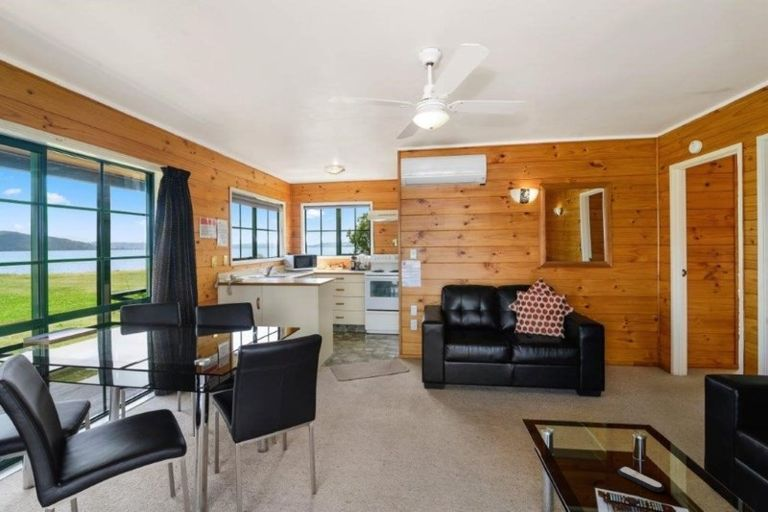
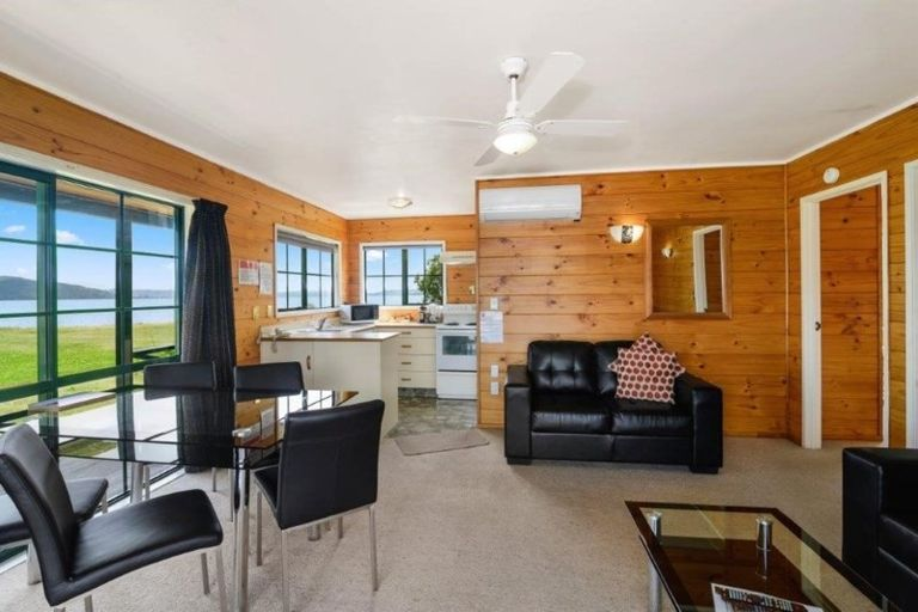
- remote control (640, 478)
